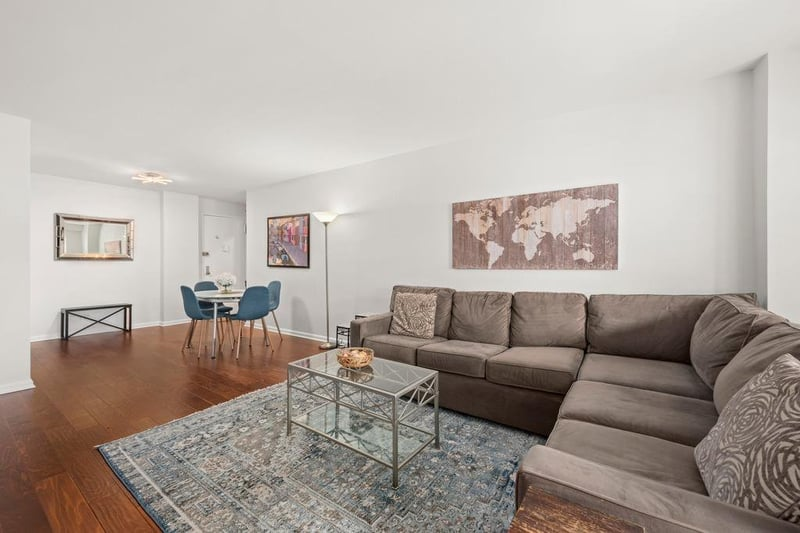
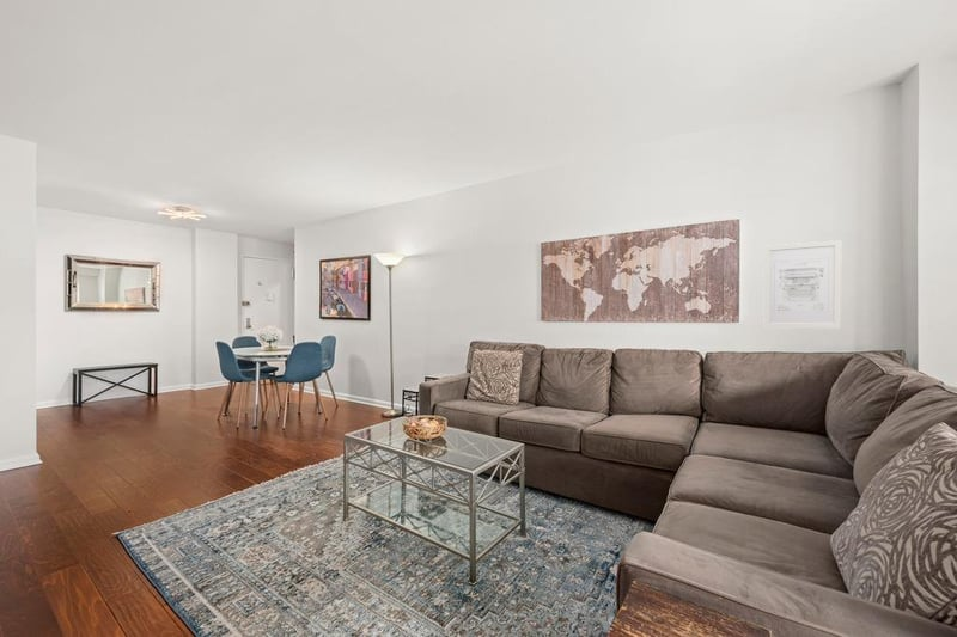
+ wall art (800, 286)
